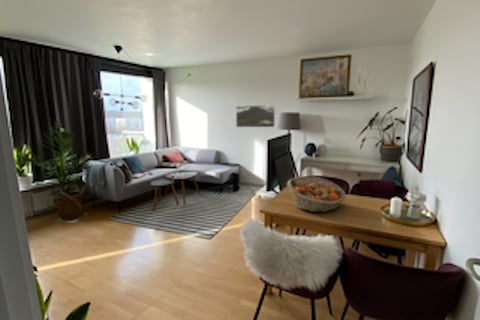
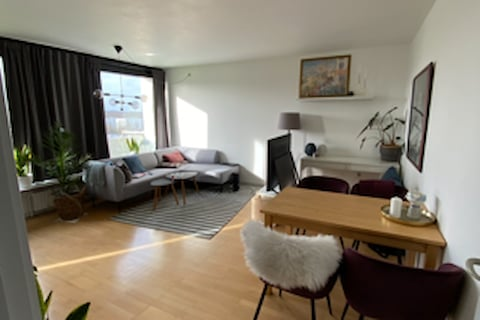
- fruit basket (315, 192)
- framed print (254, 116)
